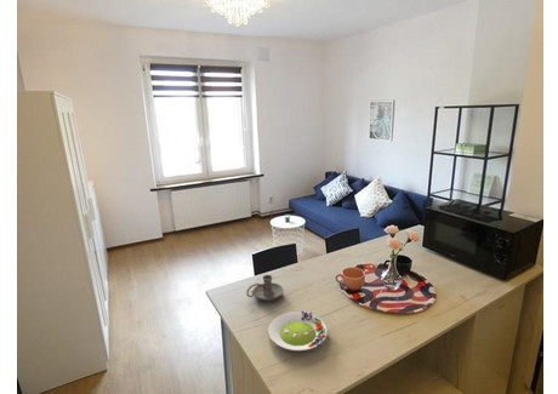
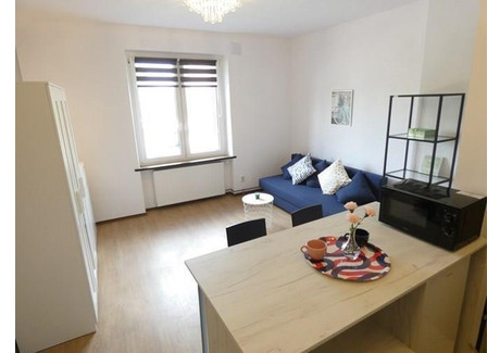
- salad plate (297, 330)
- candle holder (264, 286)
